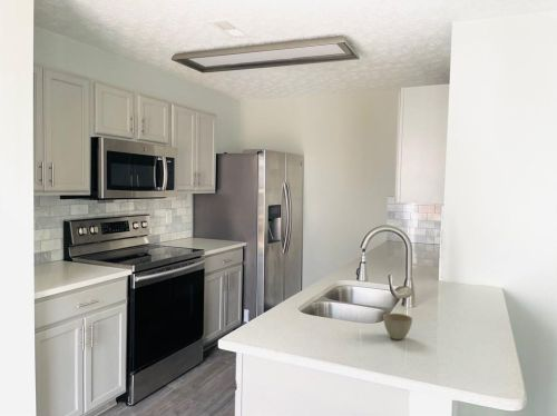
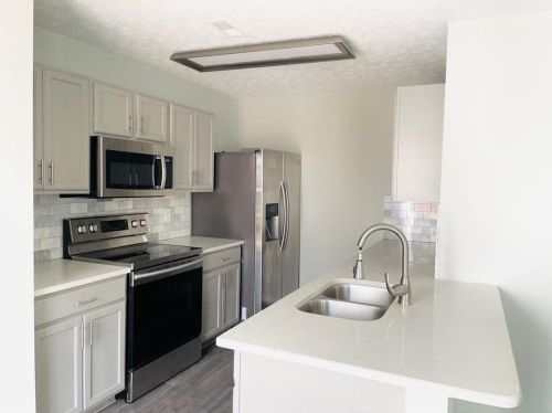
- flower pot (397, 327)
